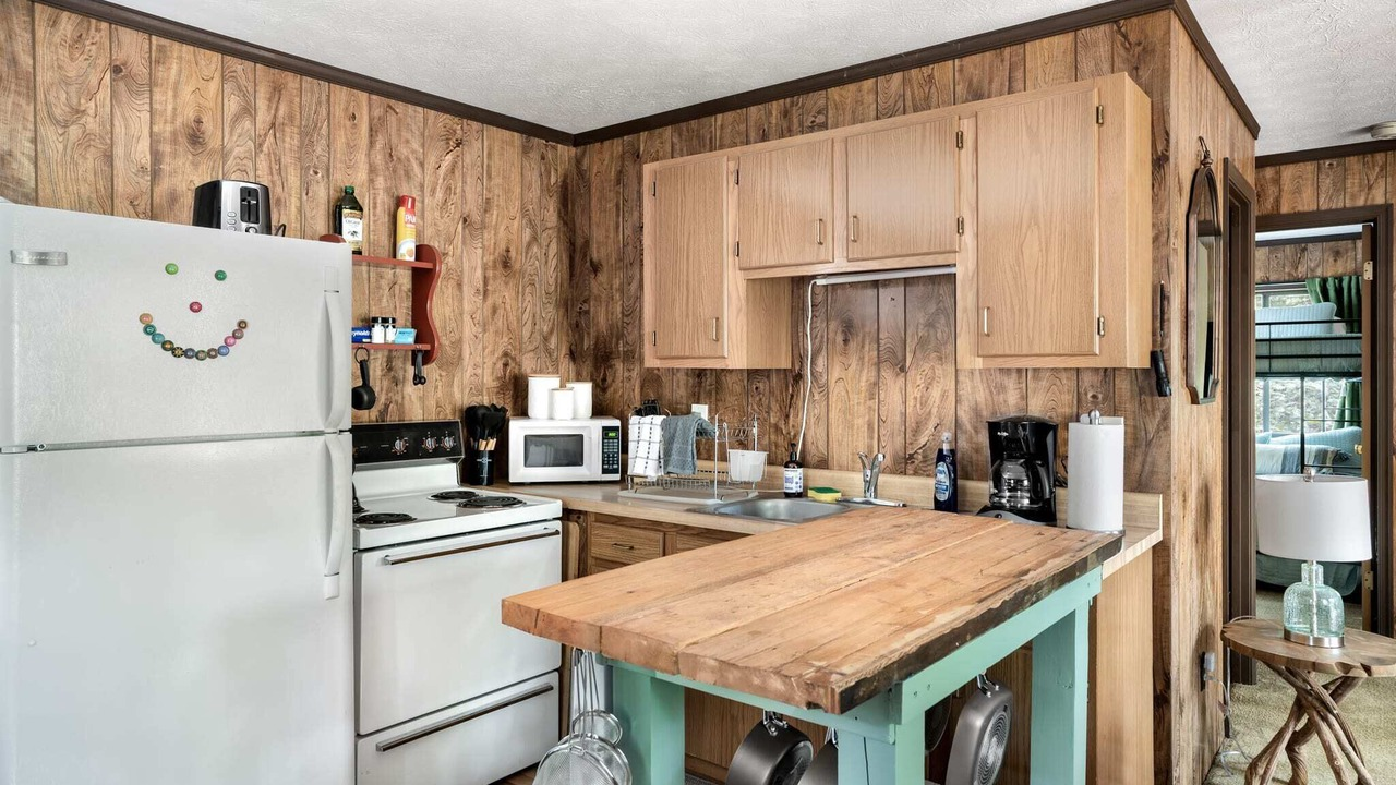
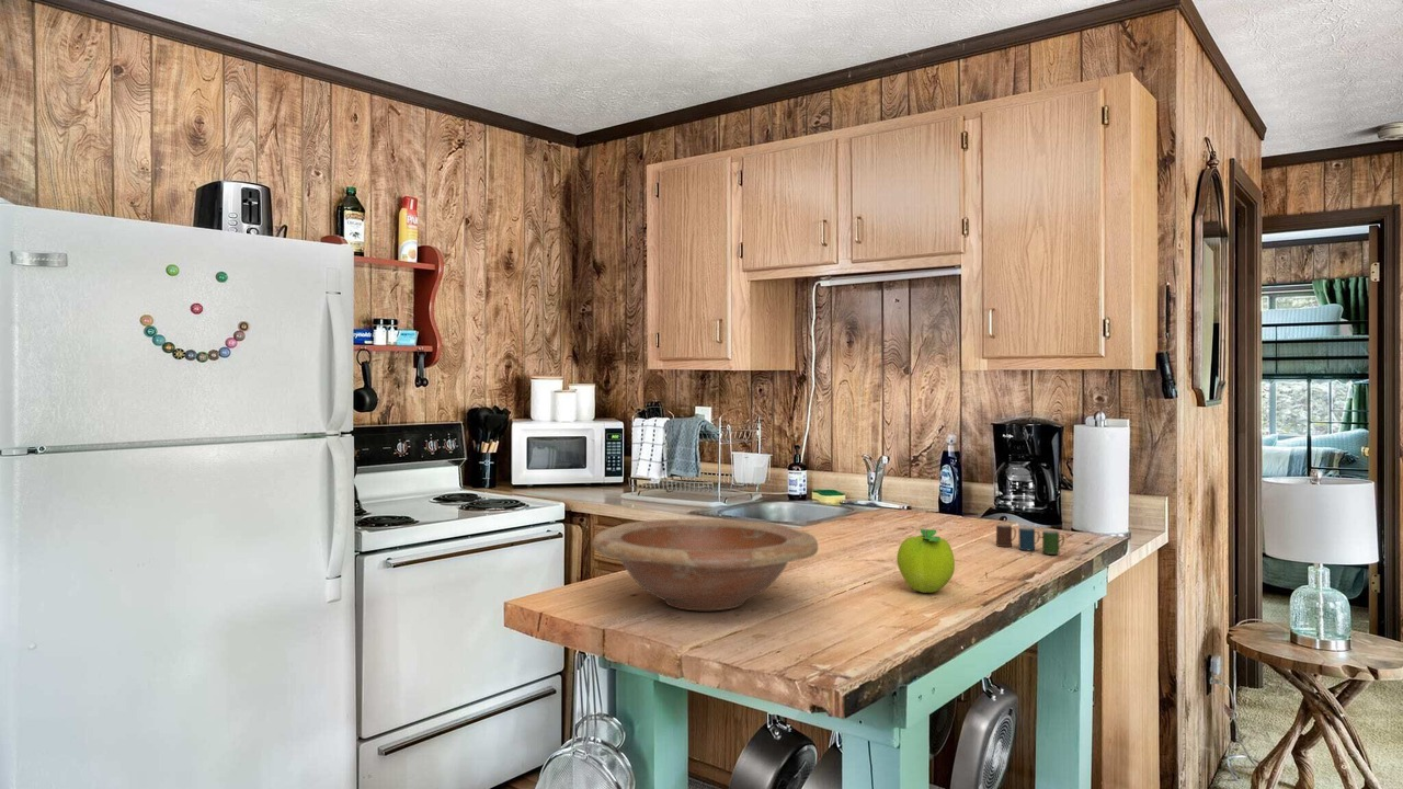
+ fruit (925, 560)
+ wooden bowl (705, 567)
+ cup (1029, 531)
